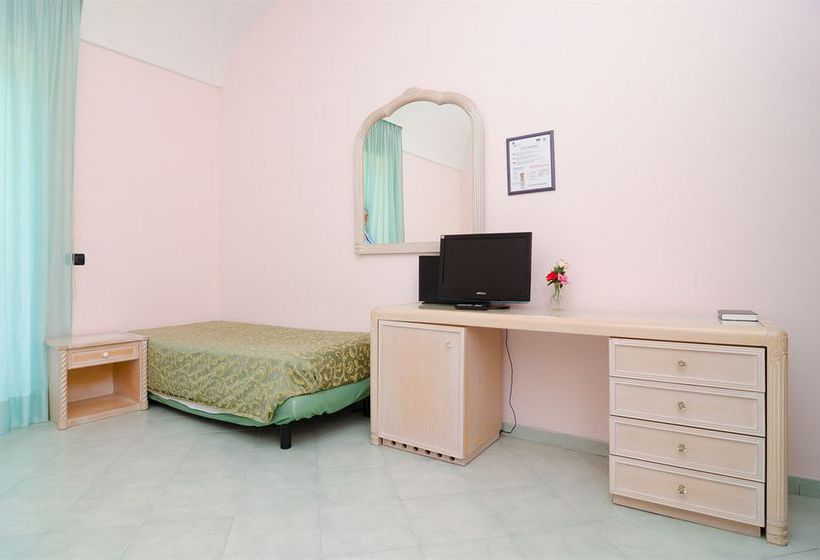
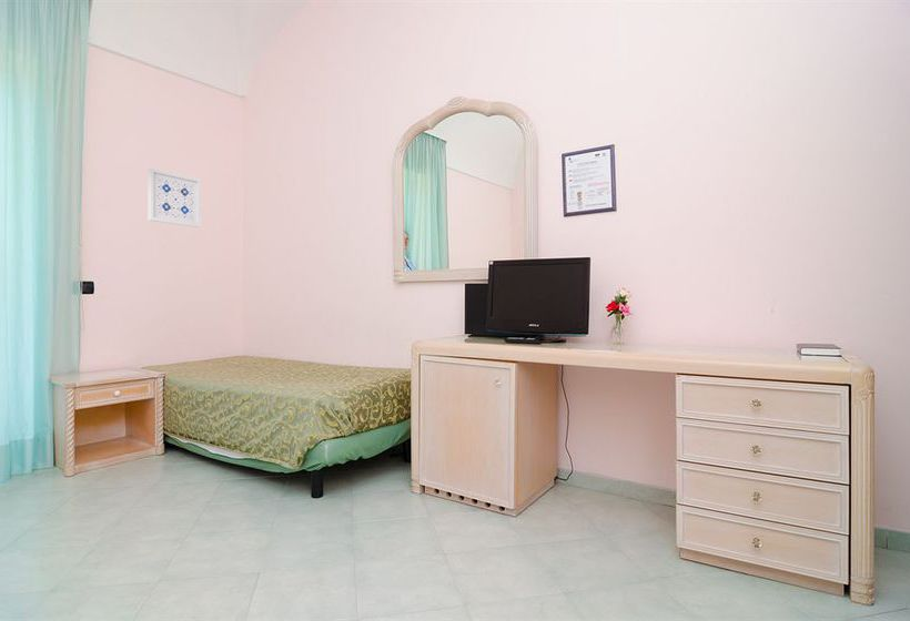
+ wall art (175, 198)
